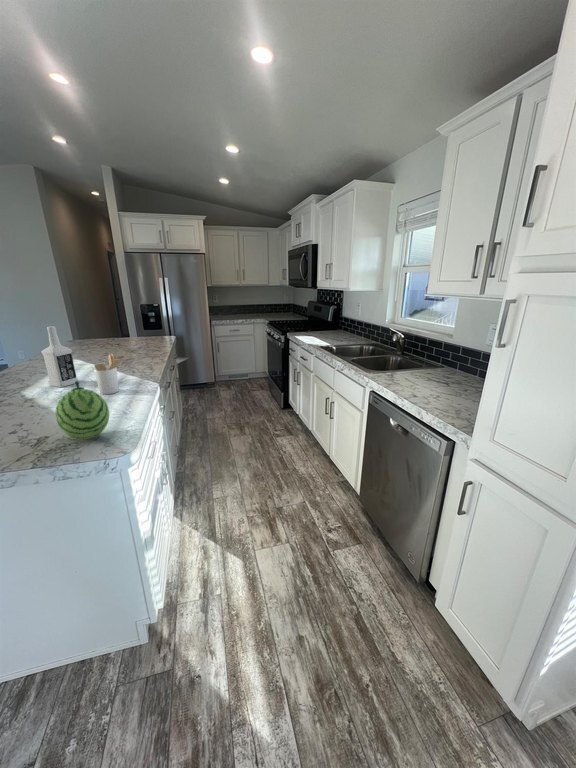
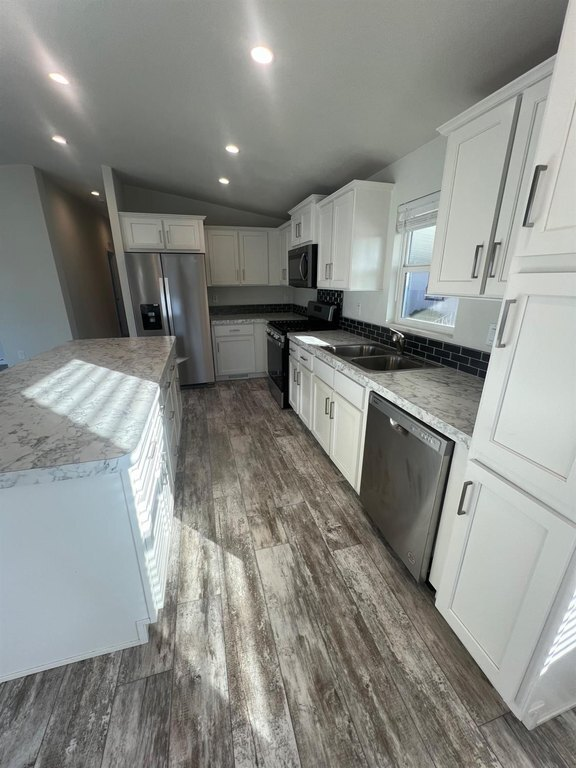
- utensil holder (111, 374)
- vodka (57, 356)
- fruit (82, 410)
